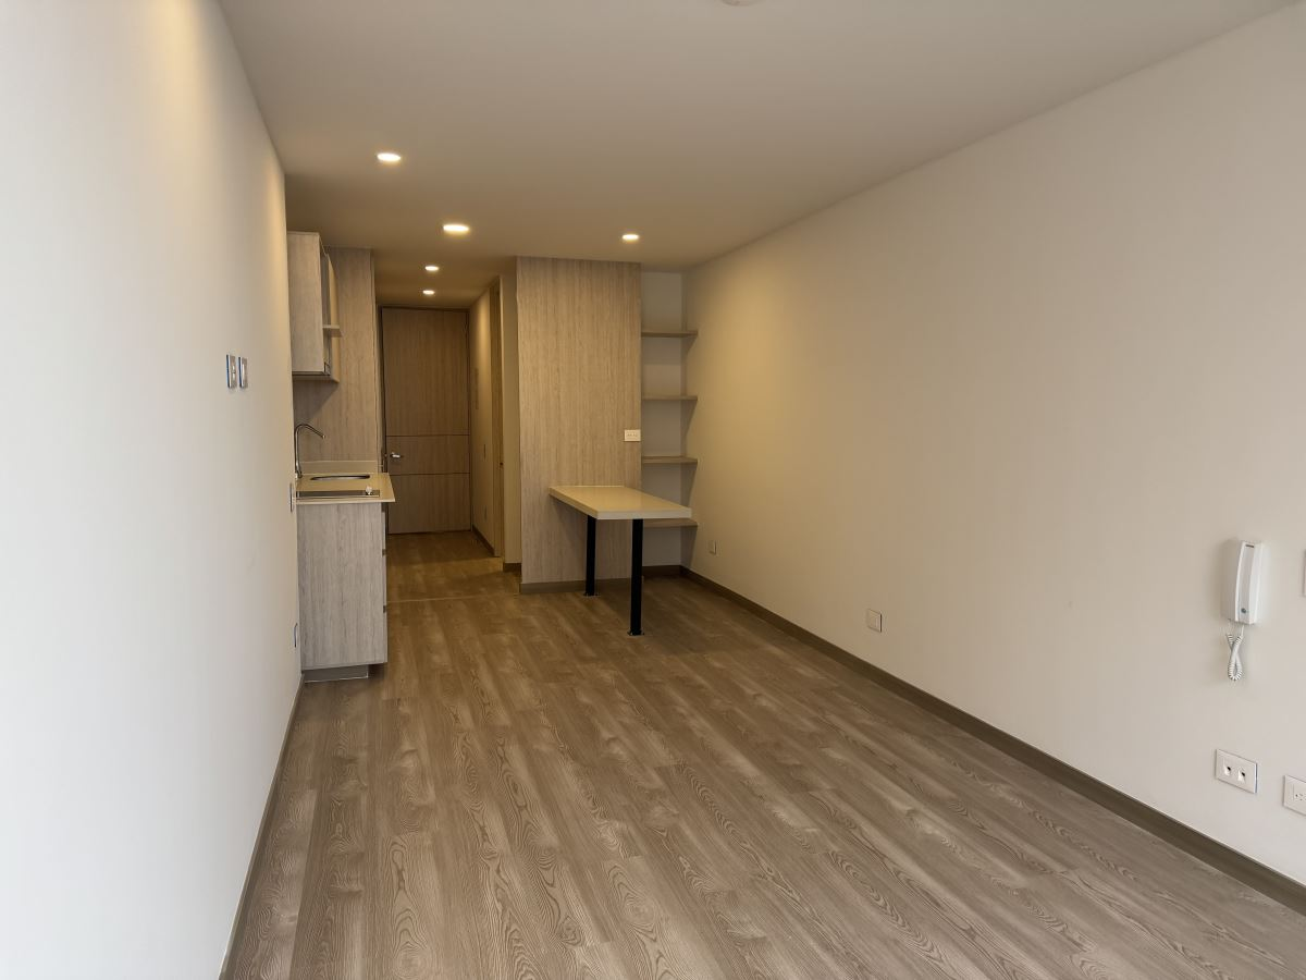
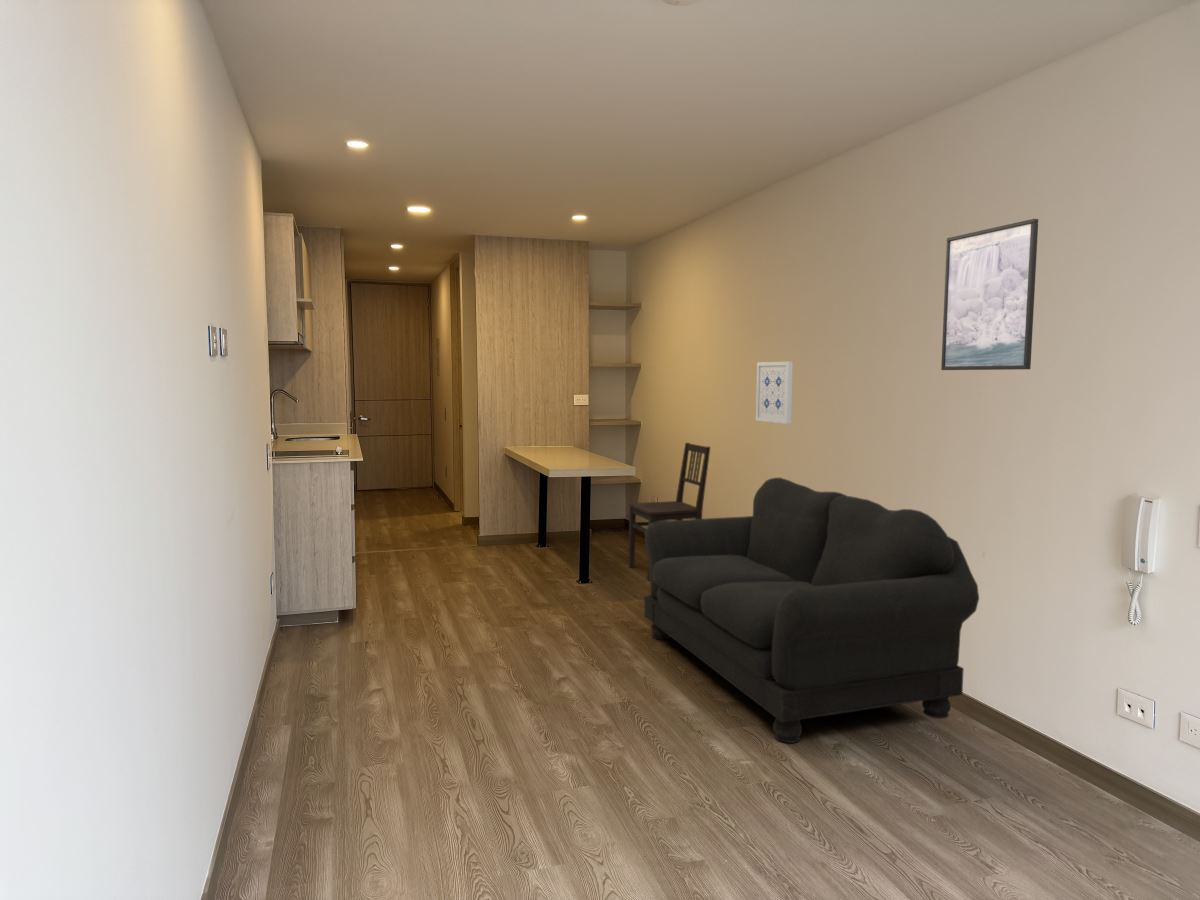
+ sofa (782, 582)
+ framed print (986, 300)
+ wall art (773, 392)
+ dining chair (668, 508)
